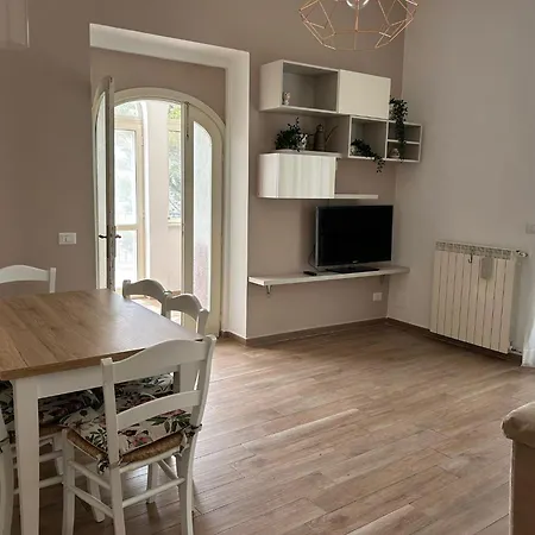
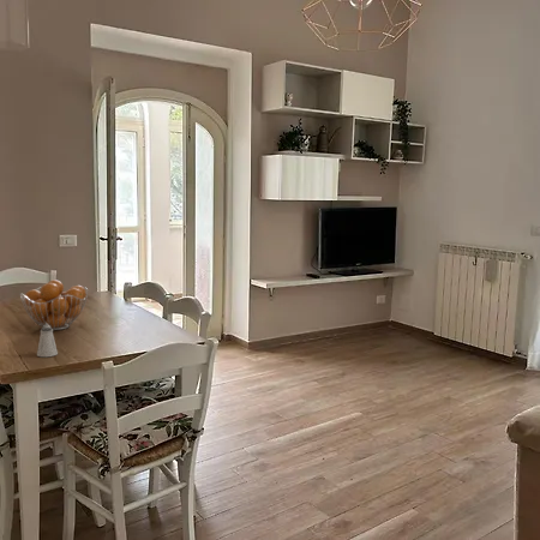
+ saltshaker (47, 341)
+ fruit basket (54, 304)
